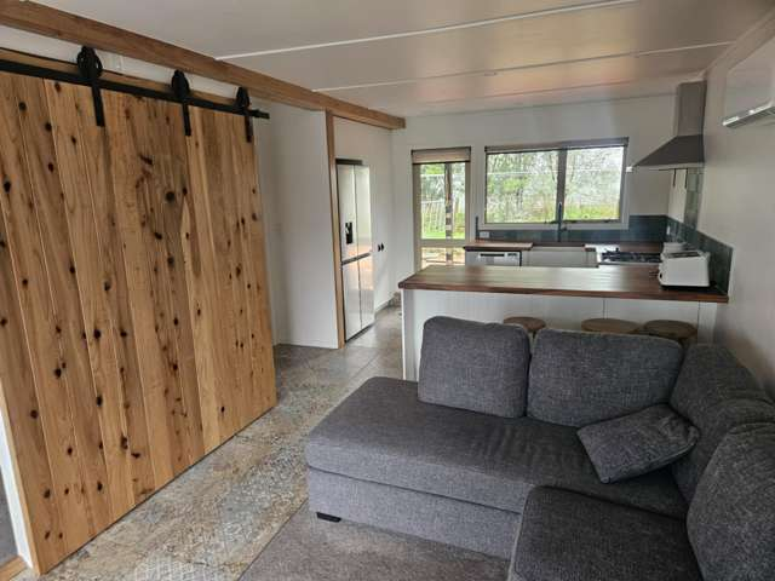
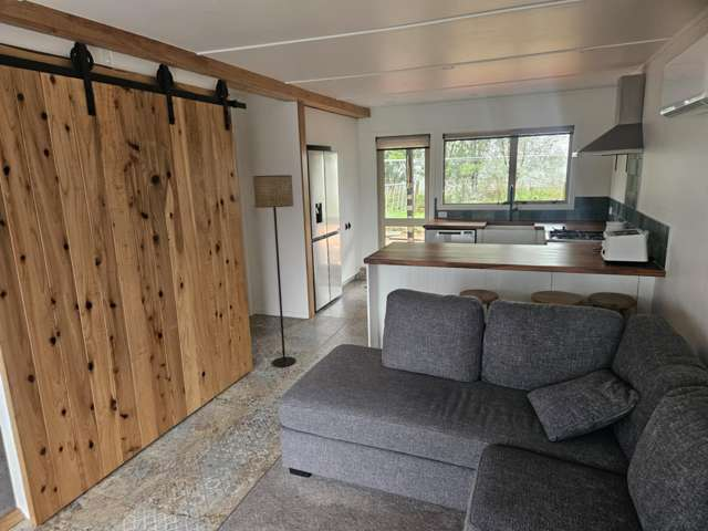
+ floor lamp (278, 272)
